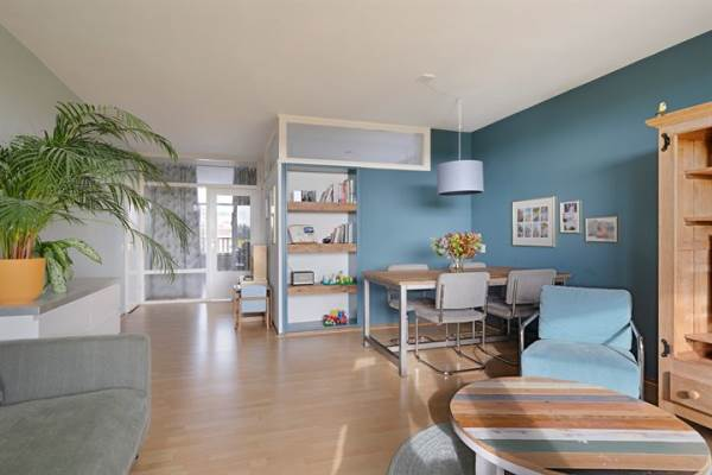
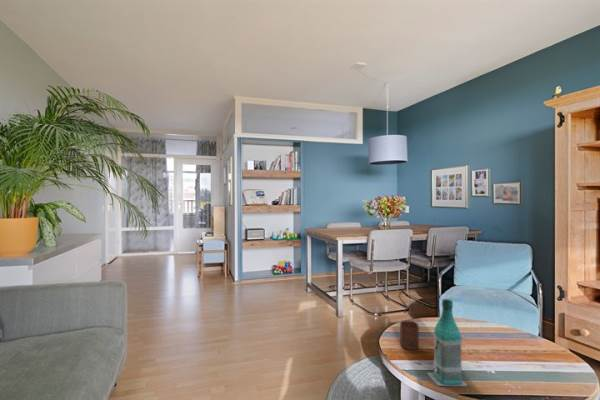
+ cup (408, 333)
+ bottle (446, 339)
